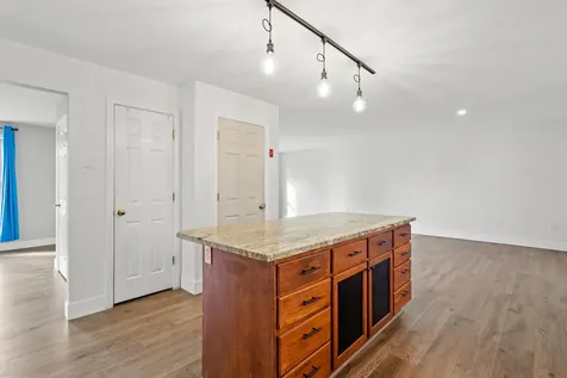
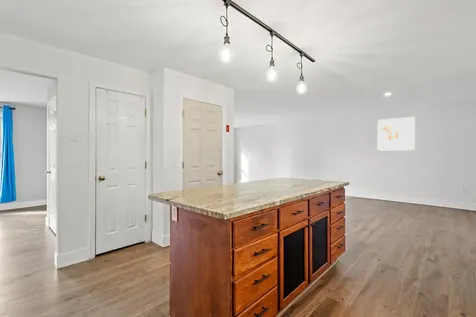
+ wall art (395, 134)
